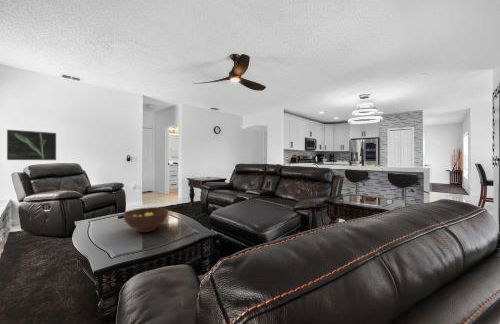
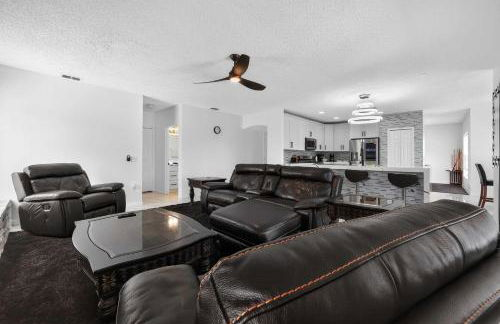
- fruit bowl (146, 220)
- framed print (32, 145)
